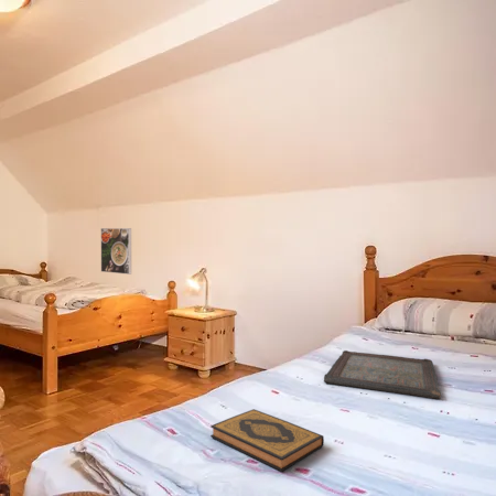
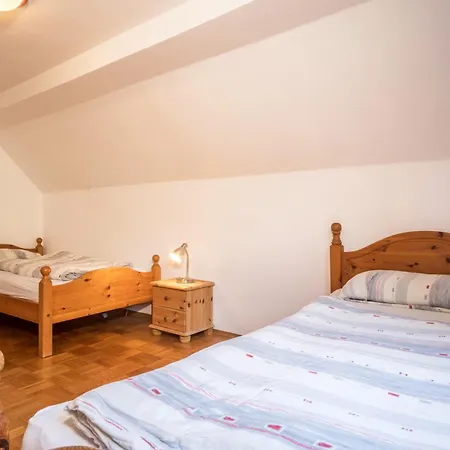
- serving tray (384, 370)
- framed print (116, 250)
- hardback book (266, 435)
